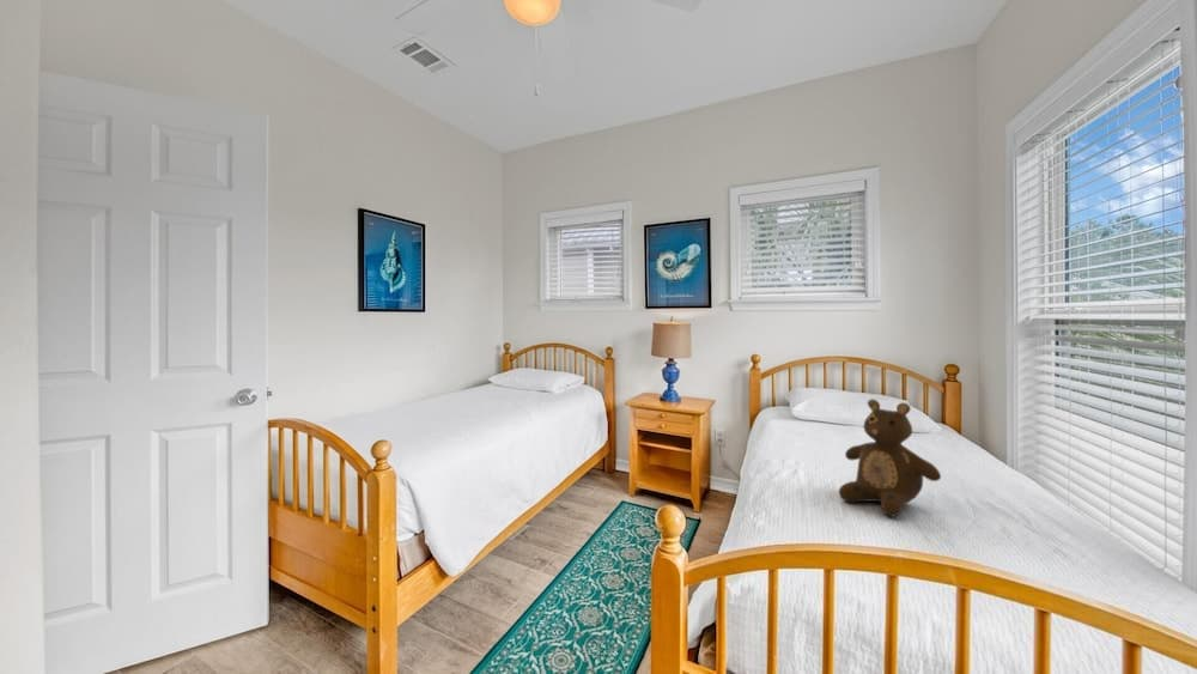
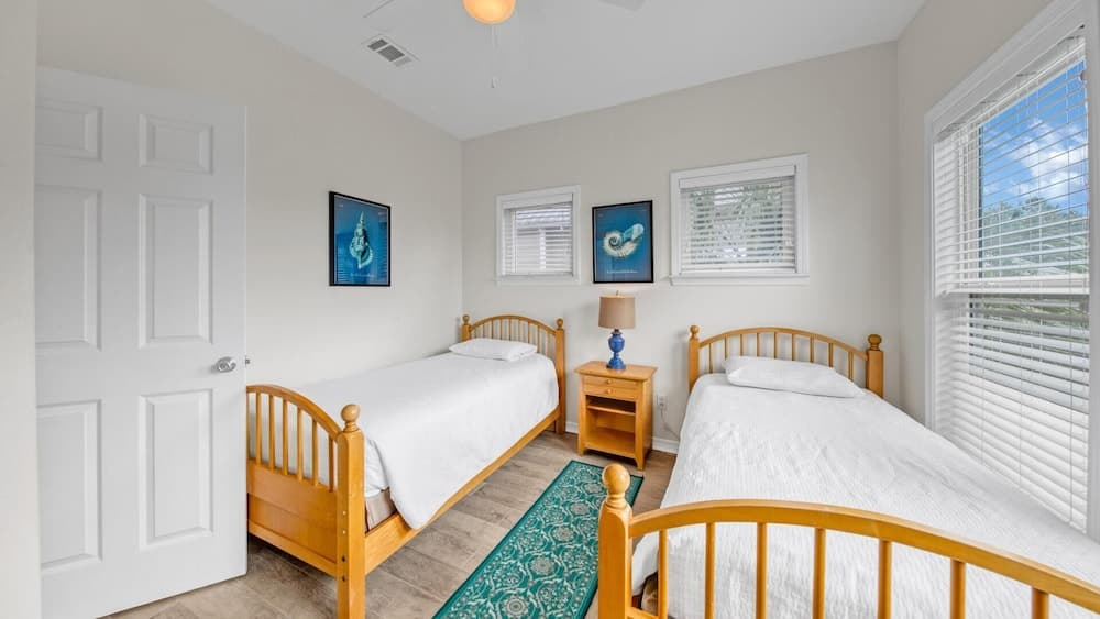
- teddy bear (881, 453)
